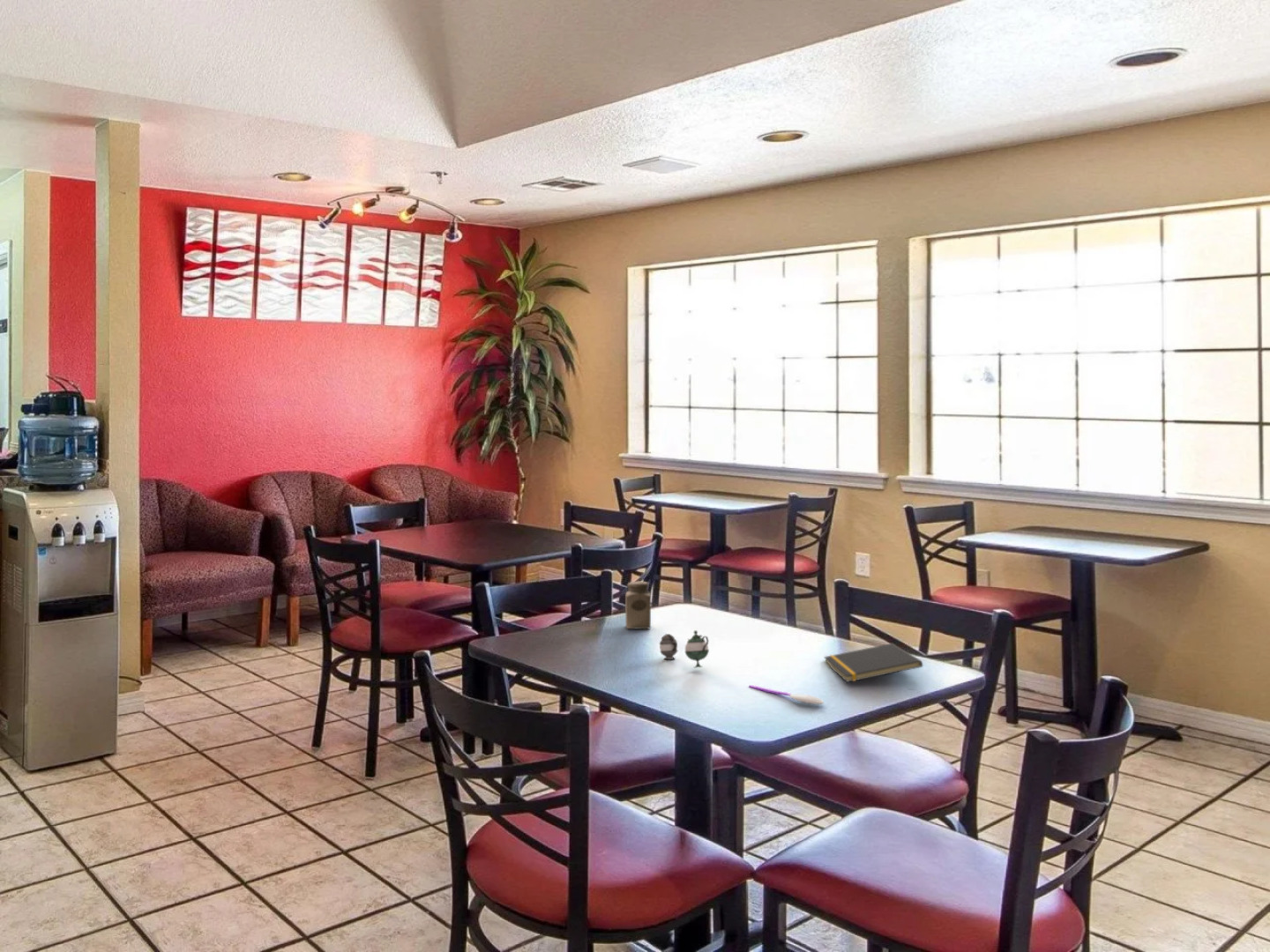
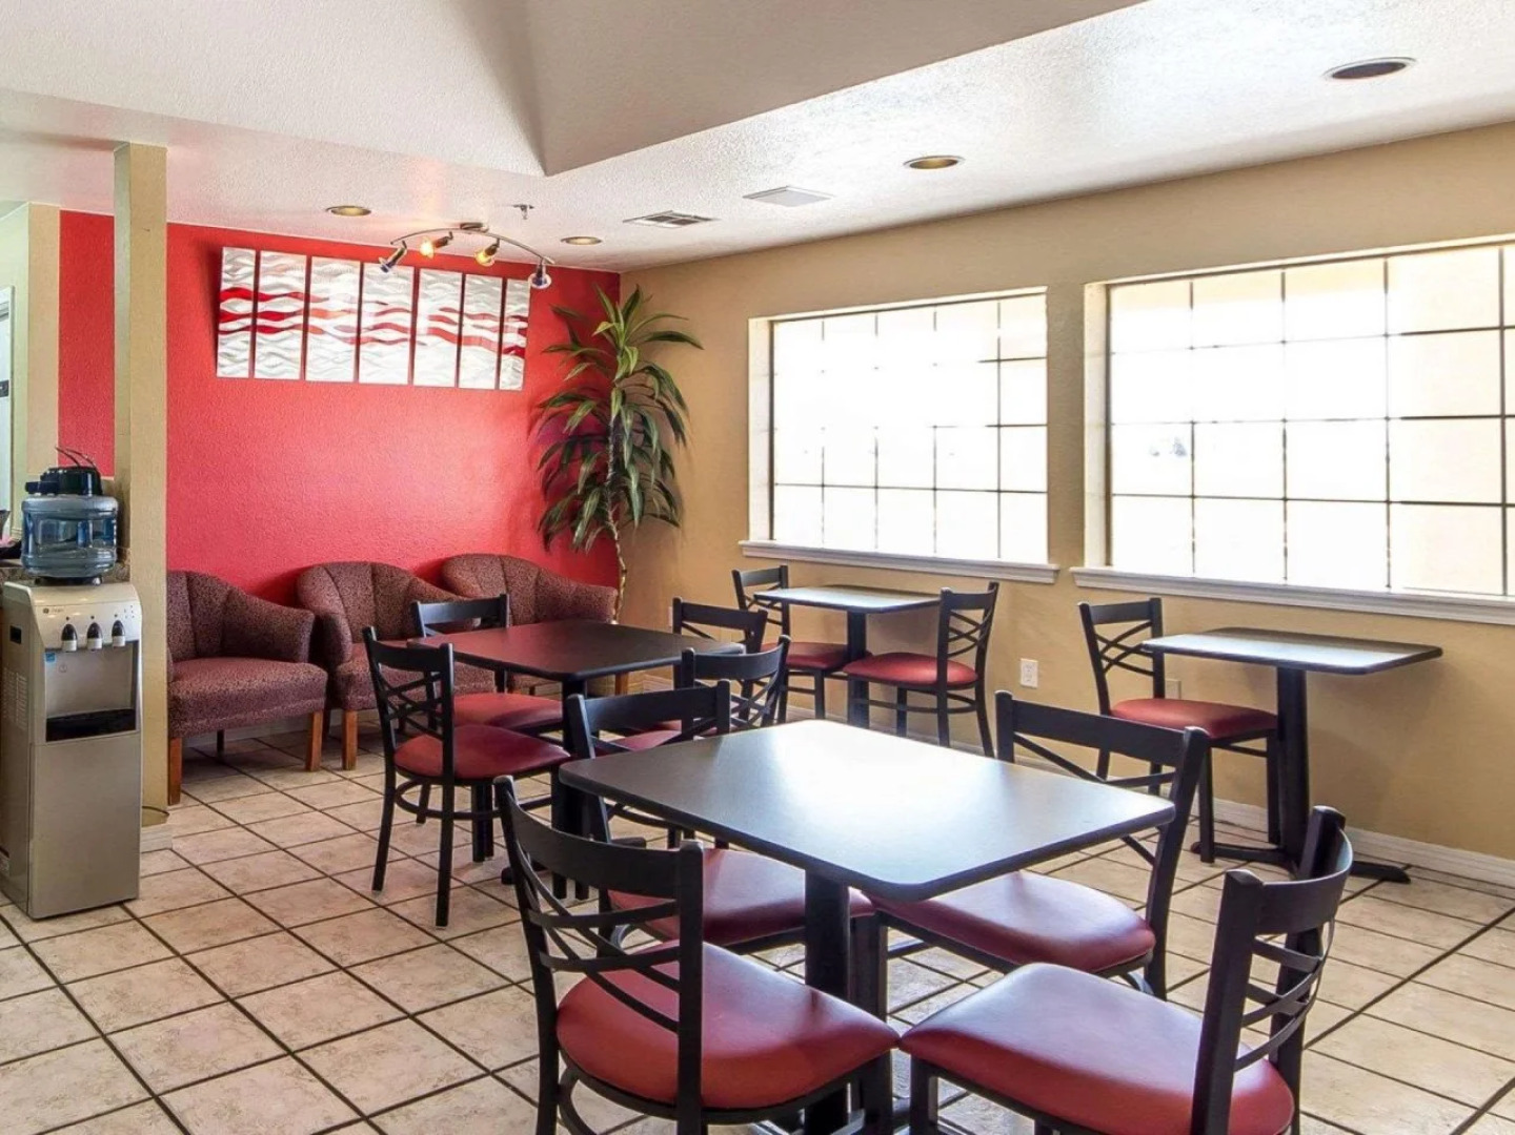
- salt shaker (638, 604)
- notepad (870, 661)
- teapot (685, 645)
- spoon (784, 693)
